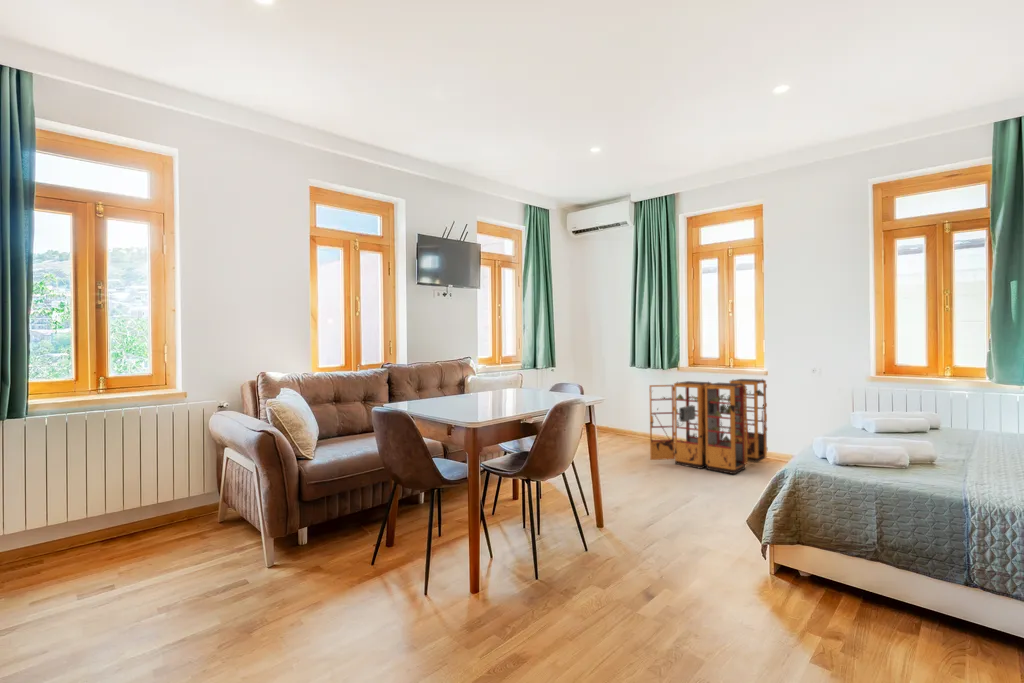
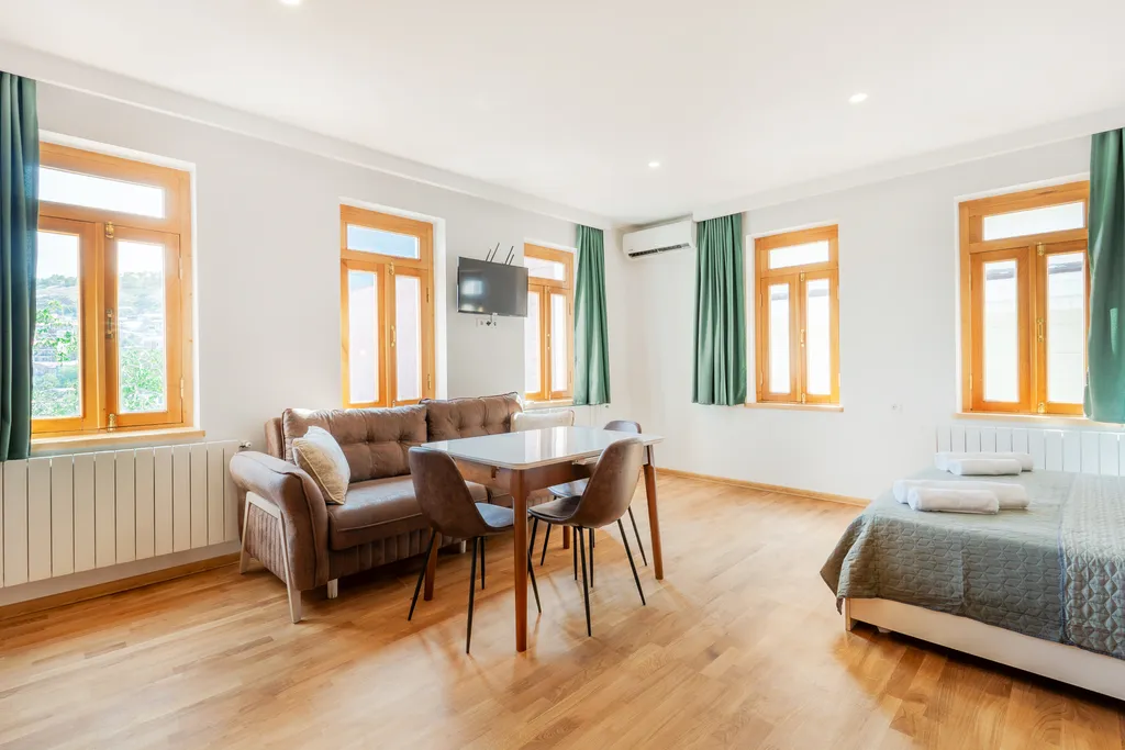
- phone booth (705, 423)
